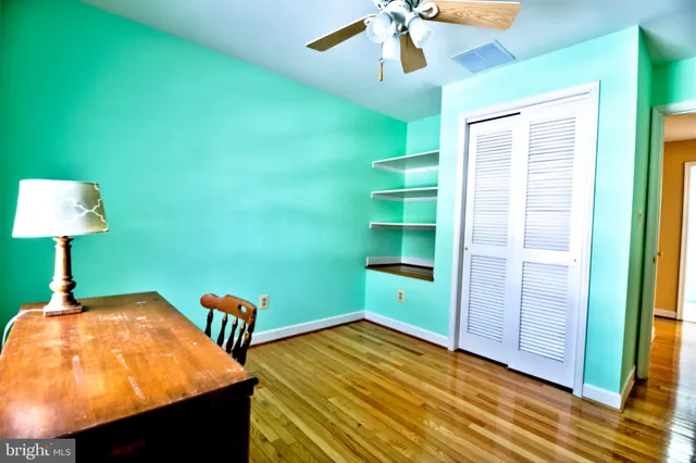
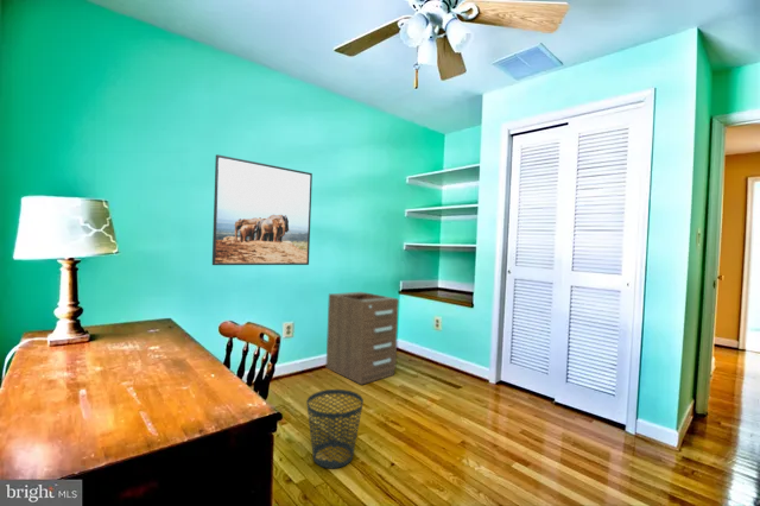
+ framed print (266, 215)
+ filing cabinet (362, 334)
+ wastebasket (334, 429)
